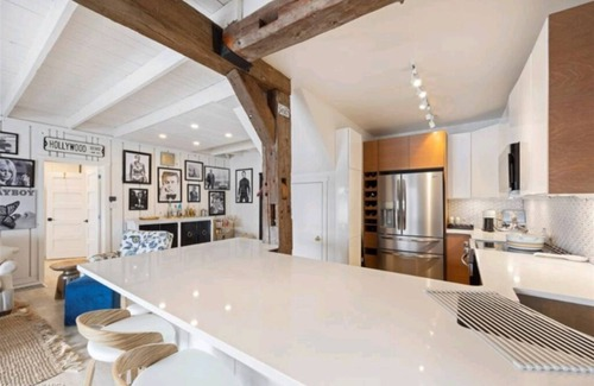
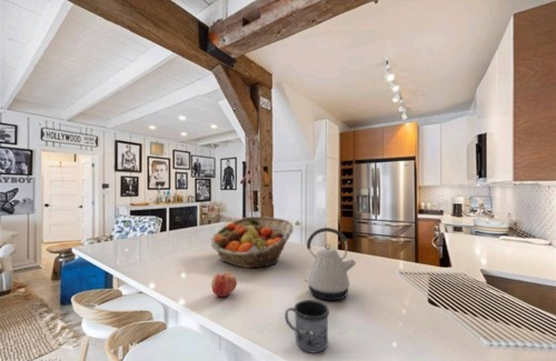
+ fruit basket (251, 239)
+ kettle (329, 260)
+ mug (306, 323)
+ fruit (224, 283)
